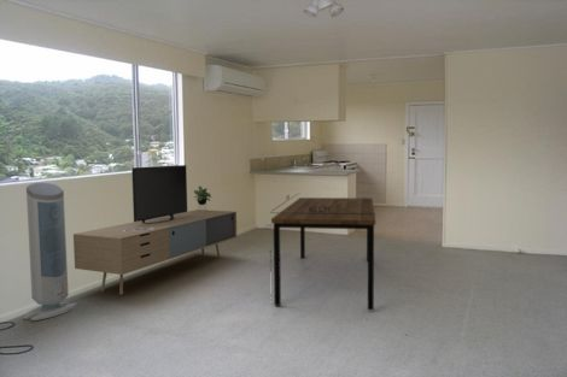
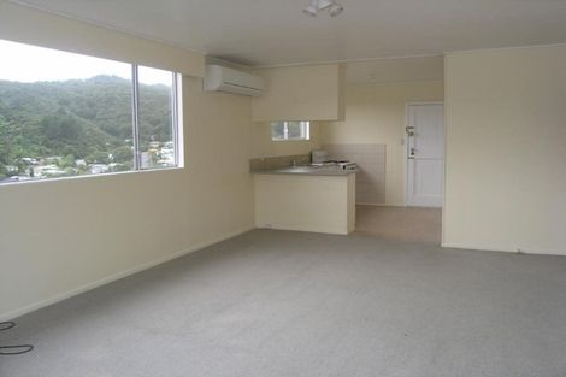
- dining table (329, 228)
- air purifier (47, 247)
- media console (165, 219)
